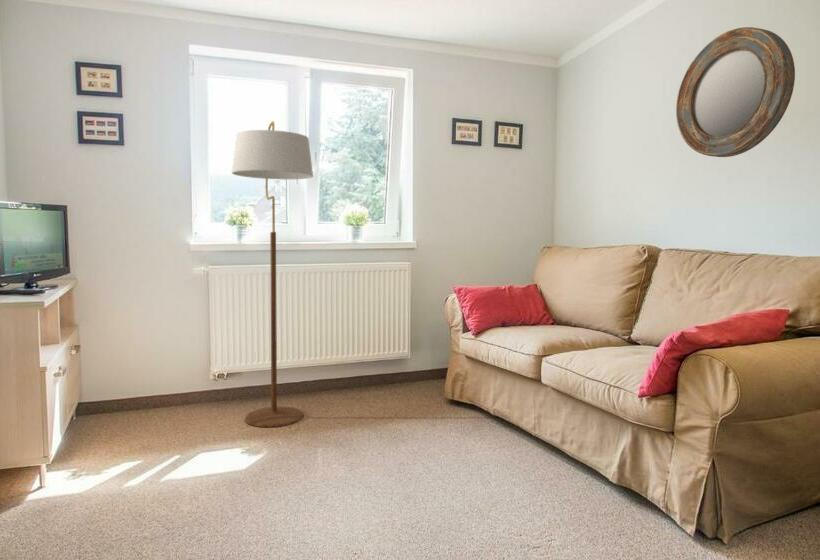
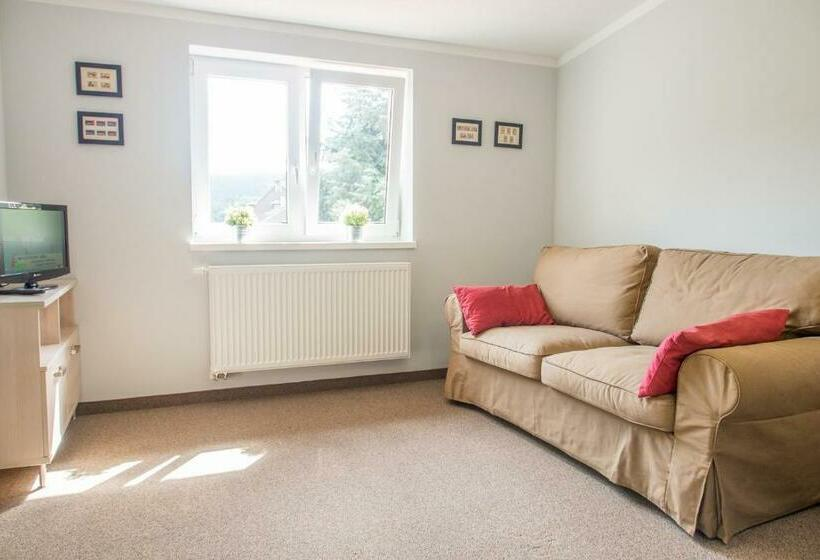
- home mirror (728, 94)
- floor lamp (272, 271)
